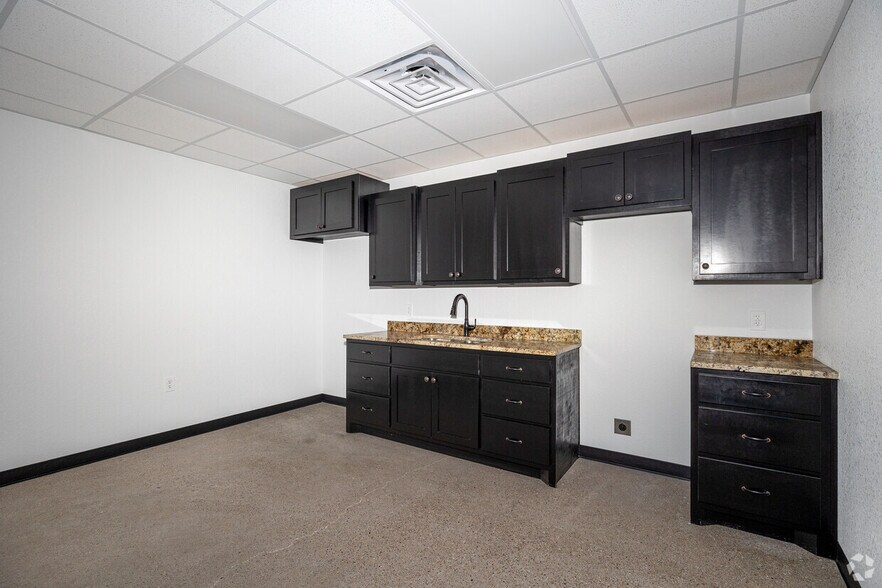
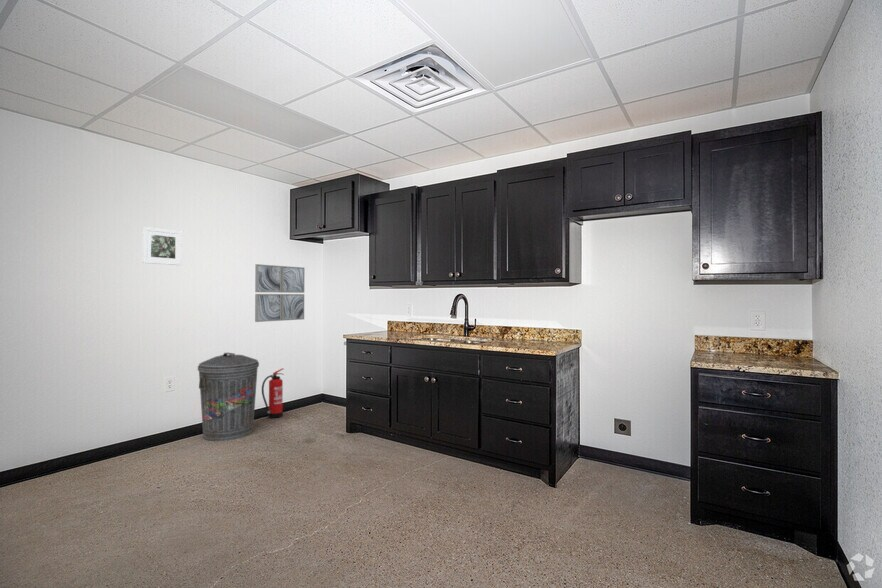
+ wall art (281, 292)
+ trash can (228, 393)
+ fire extinguisher (272, 393)
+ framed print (163, 246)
